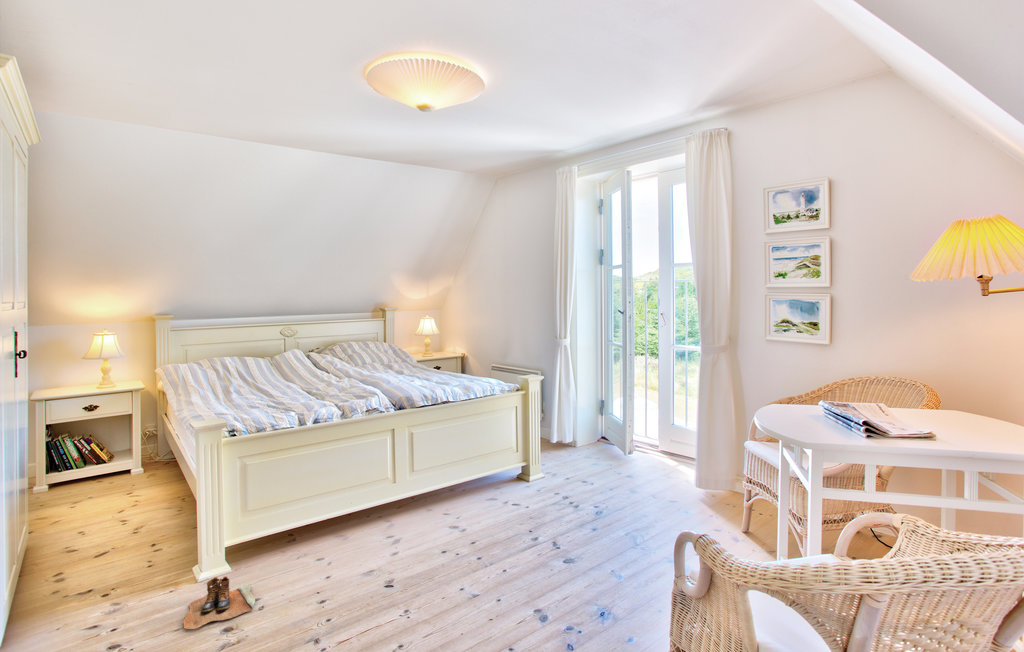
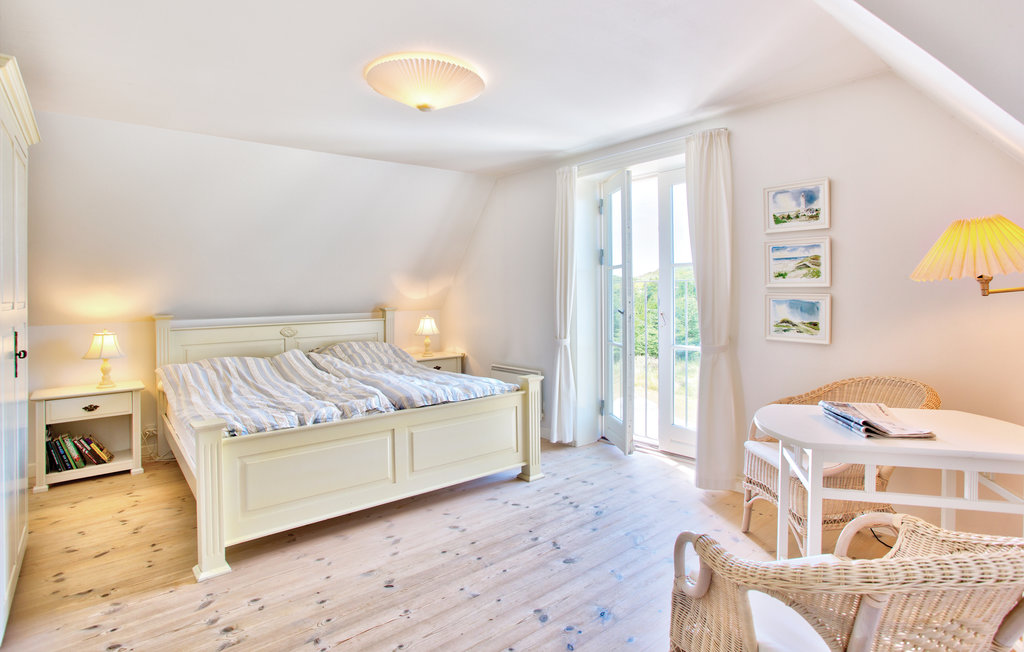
- boots (219, 594)
